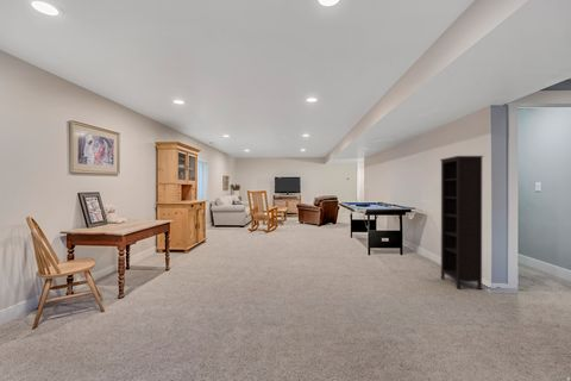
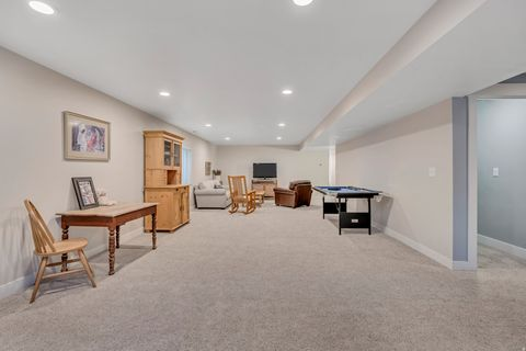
- bookcase (459, 220)
